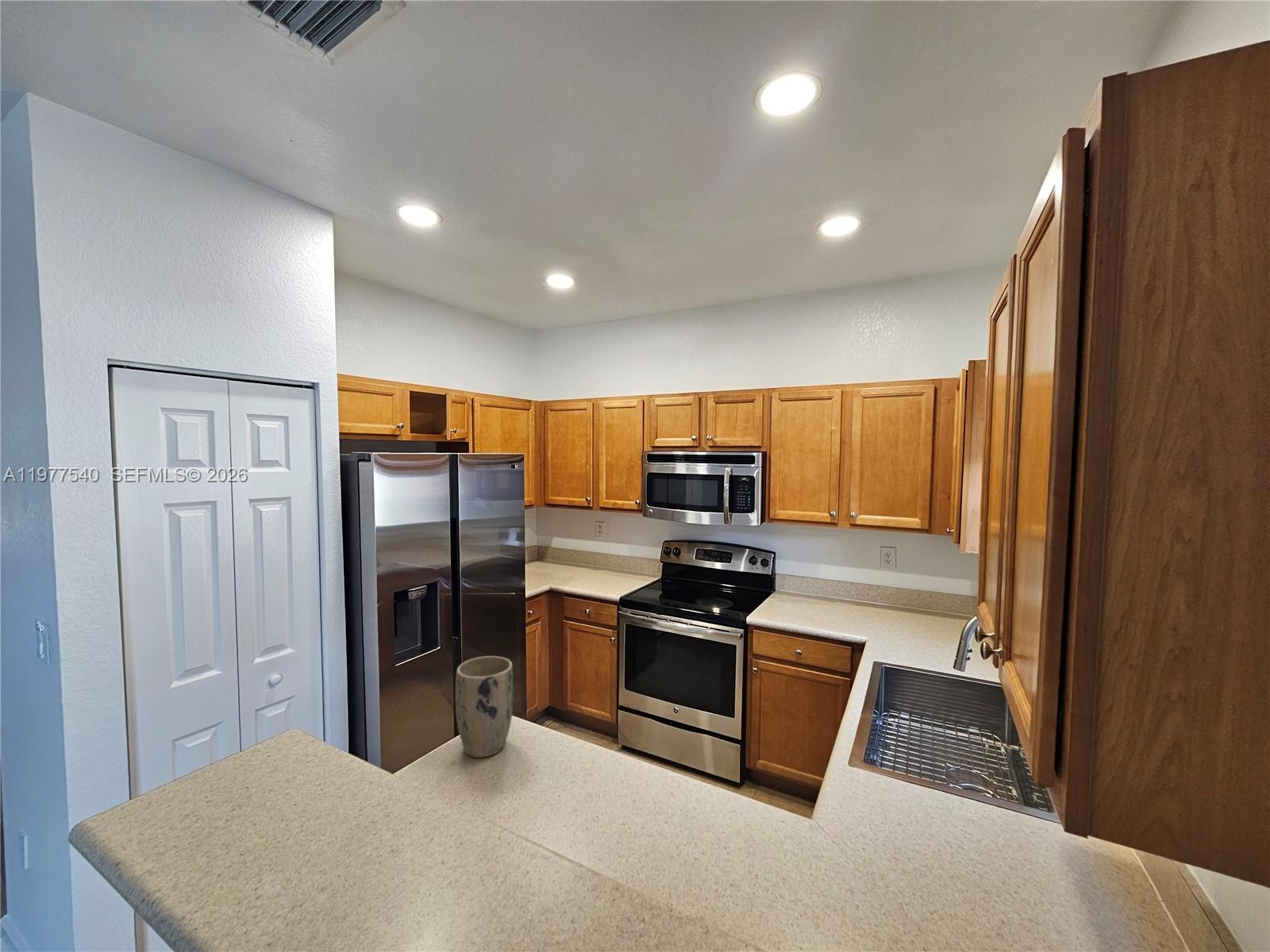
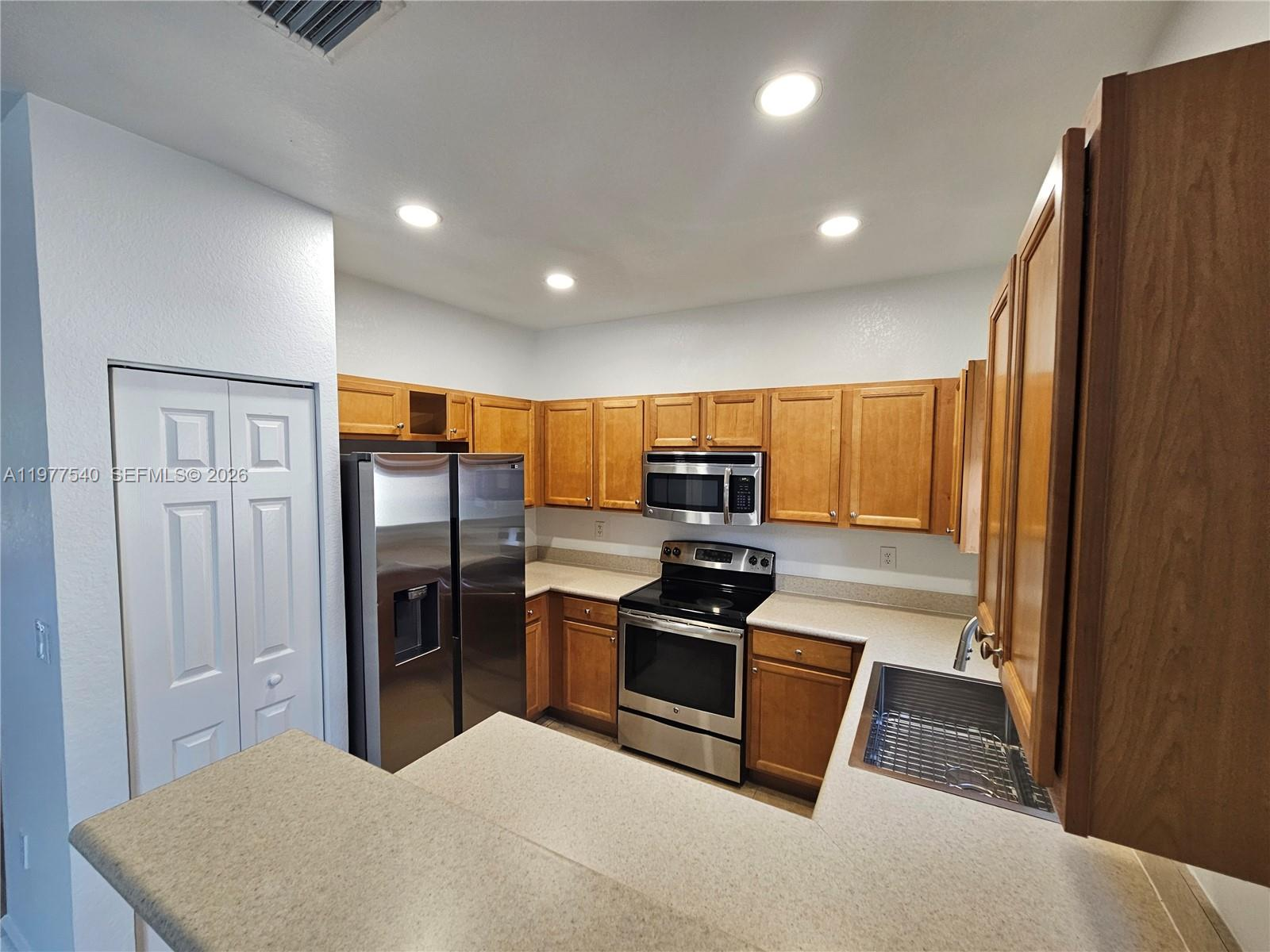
- plant pot (485, 706)
